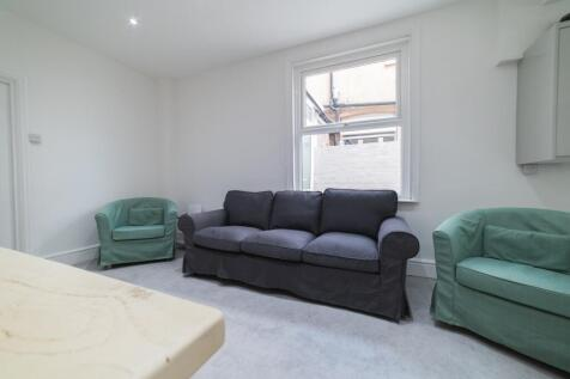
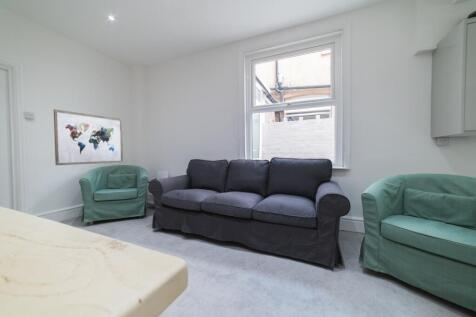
+ wall art (93, 139)
